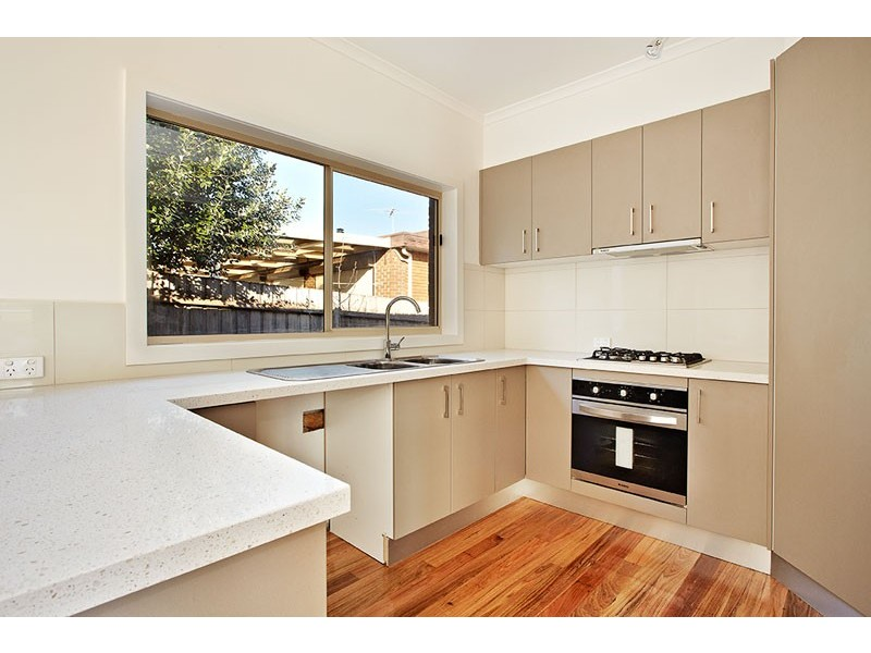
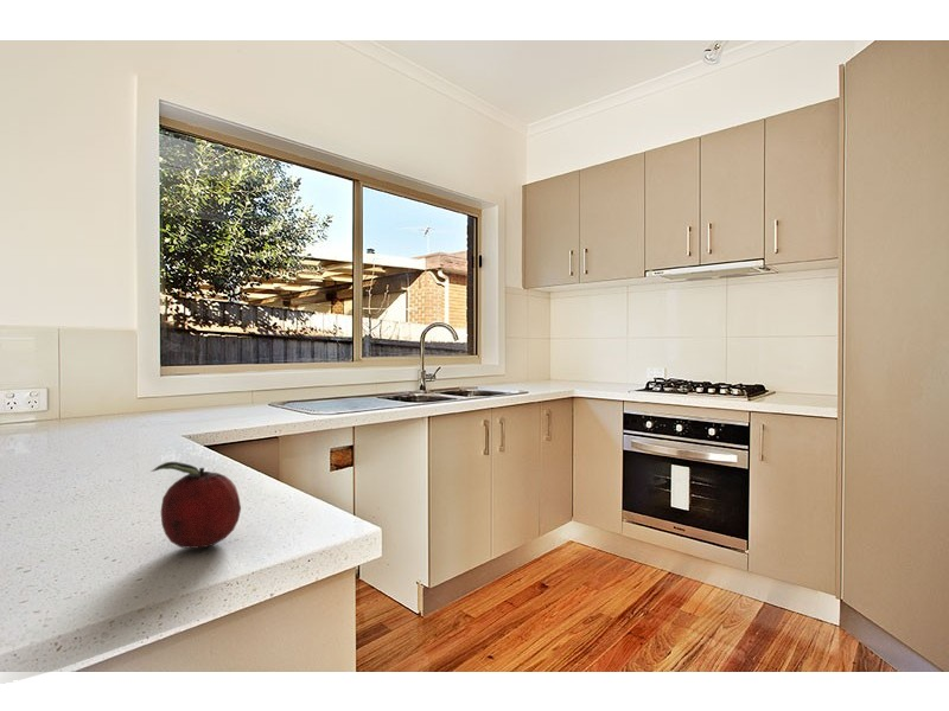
+ fruit (197, 501)
